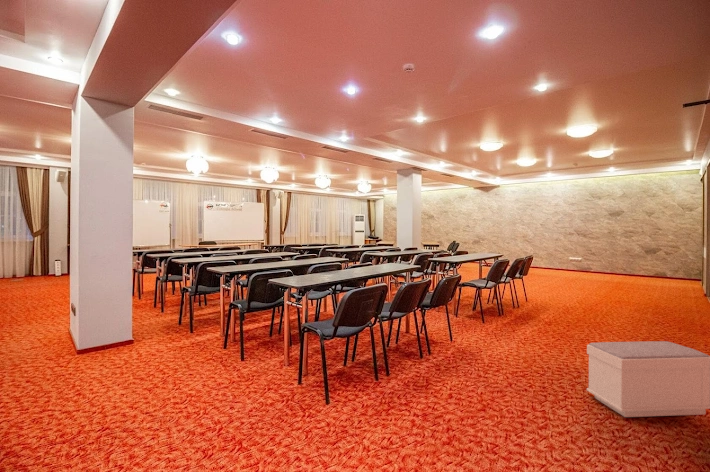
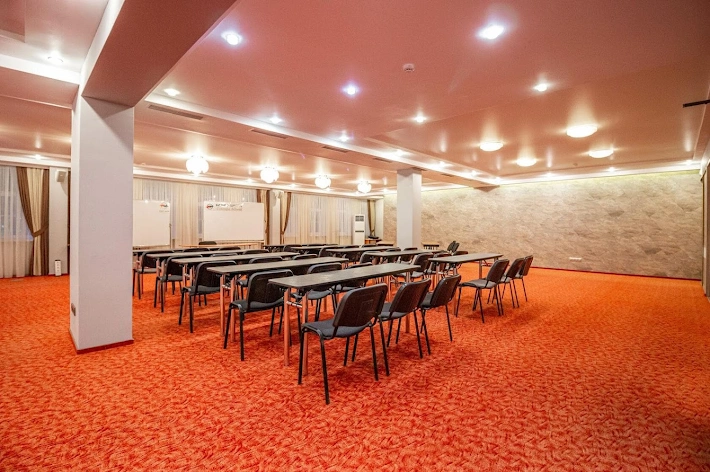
- bench (646, 376)
